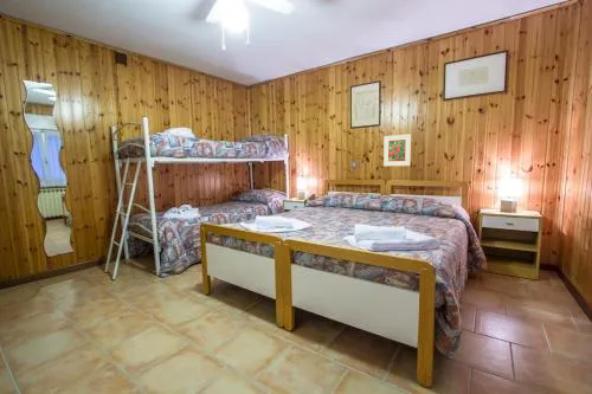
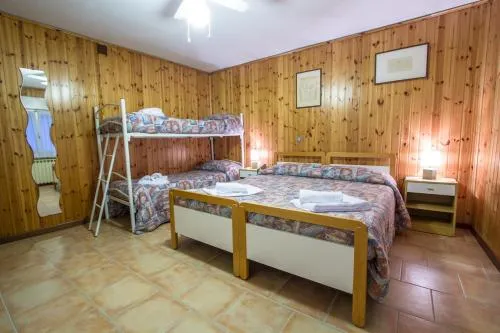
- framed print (397, 150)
